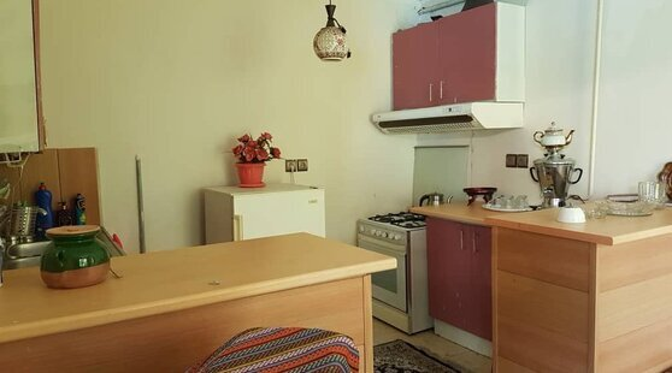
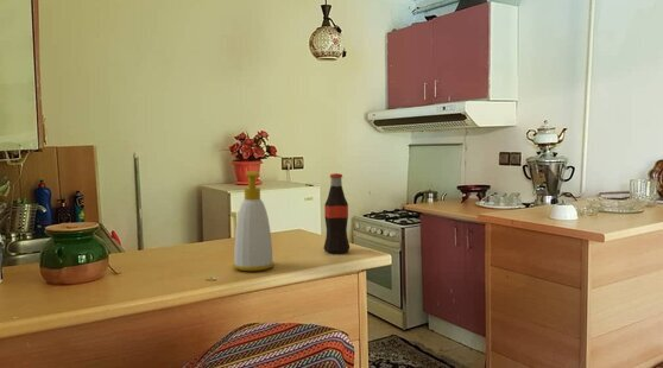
+ bottle (336, 211)
+ soap bottle (252, 218)
